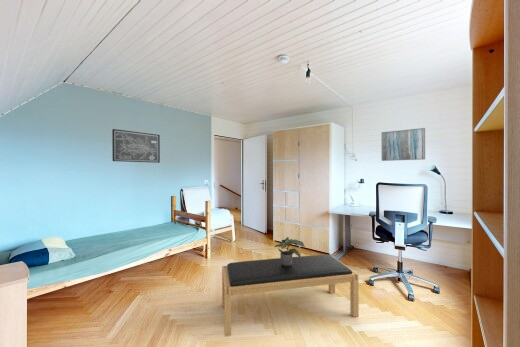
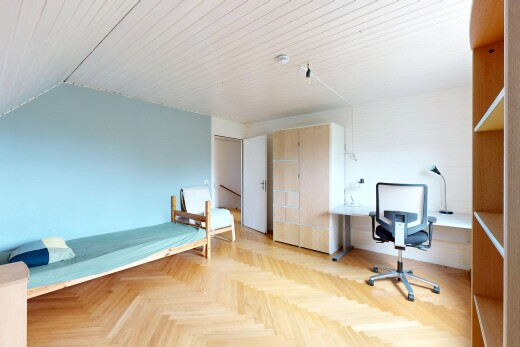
- wall art (137, 147)
- wall art (402, 145)
- bench (287, 287)
- potted plant (289, 251)
